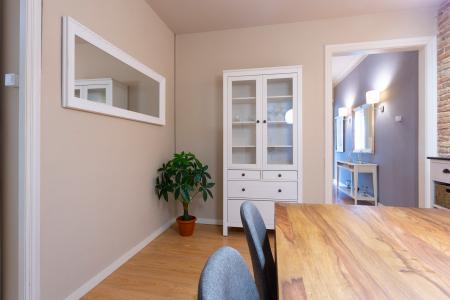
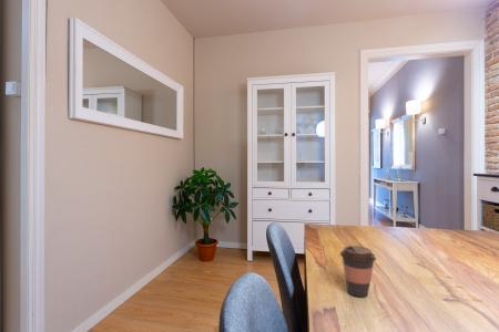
+ coffee cup (357, 270)
